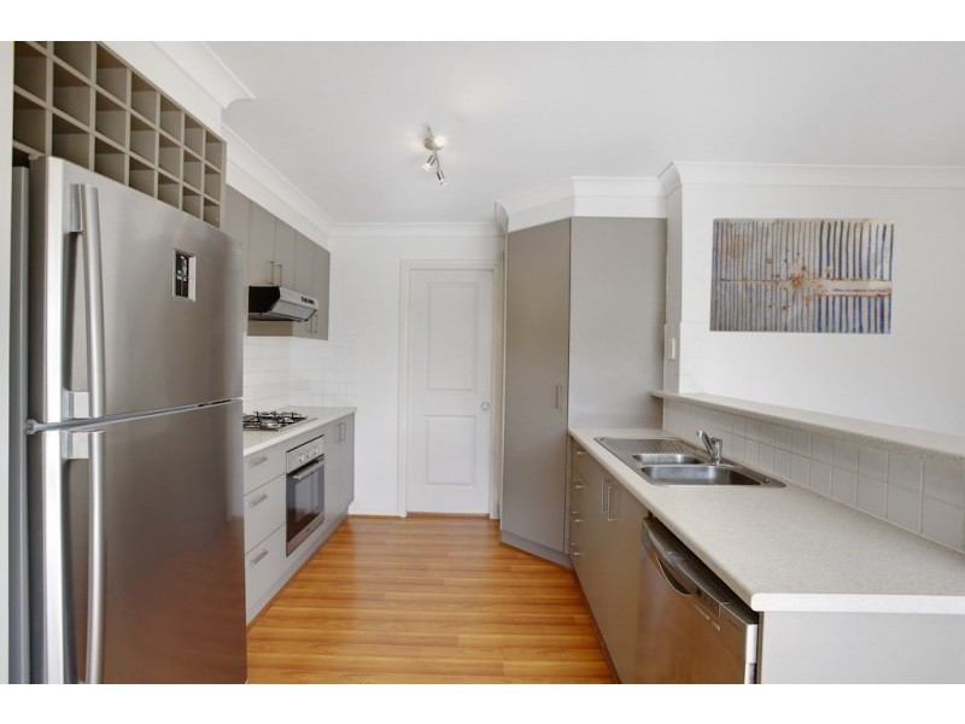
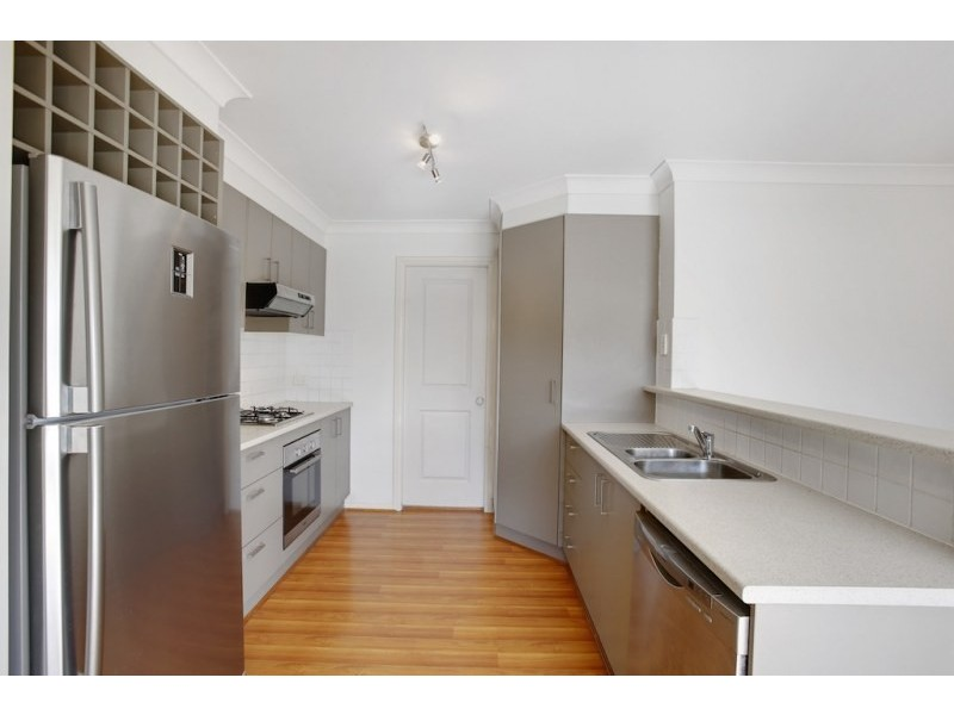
- wall art (800, 275)
